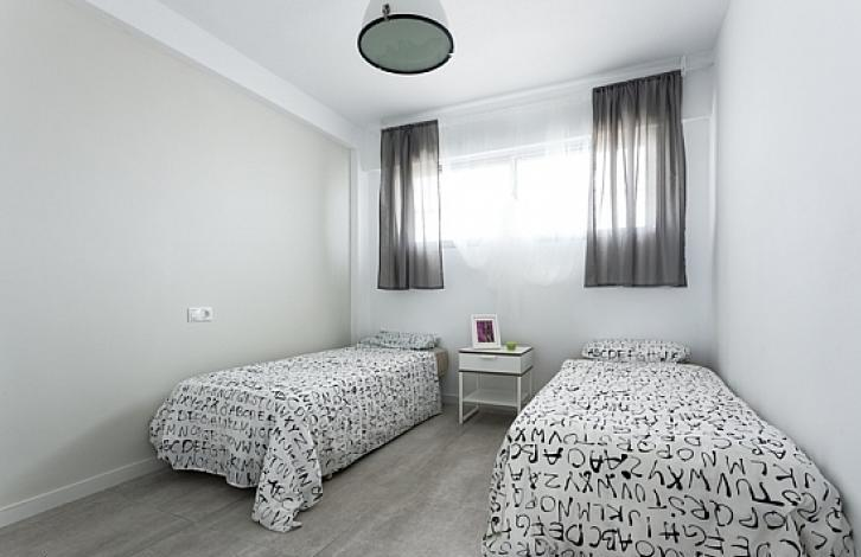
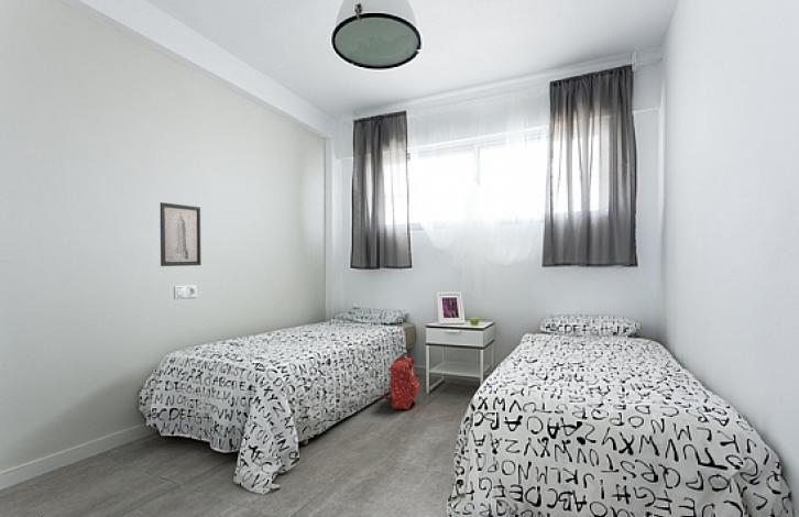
+ backpack (400, 378)
+ wall art (180, 235)
